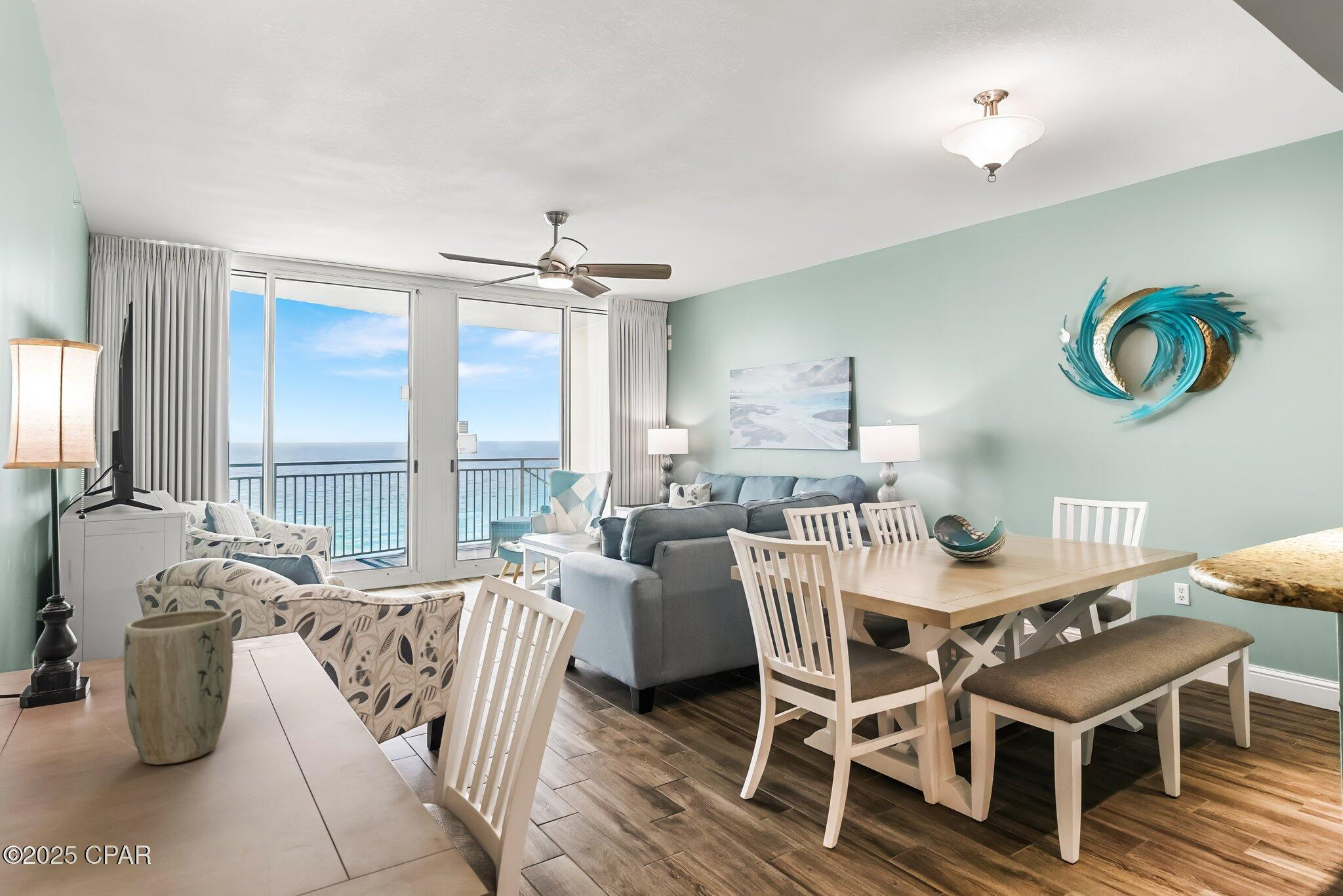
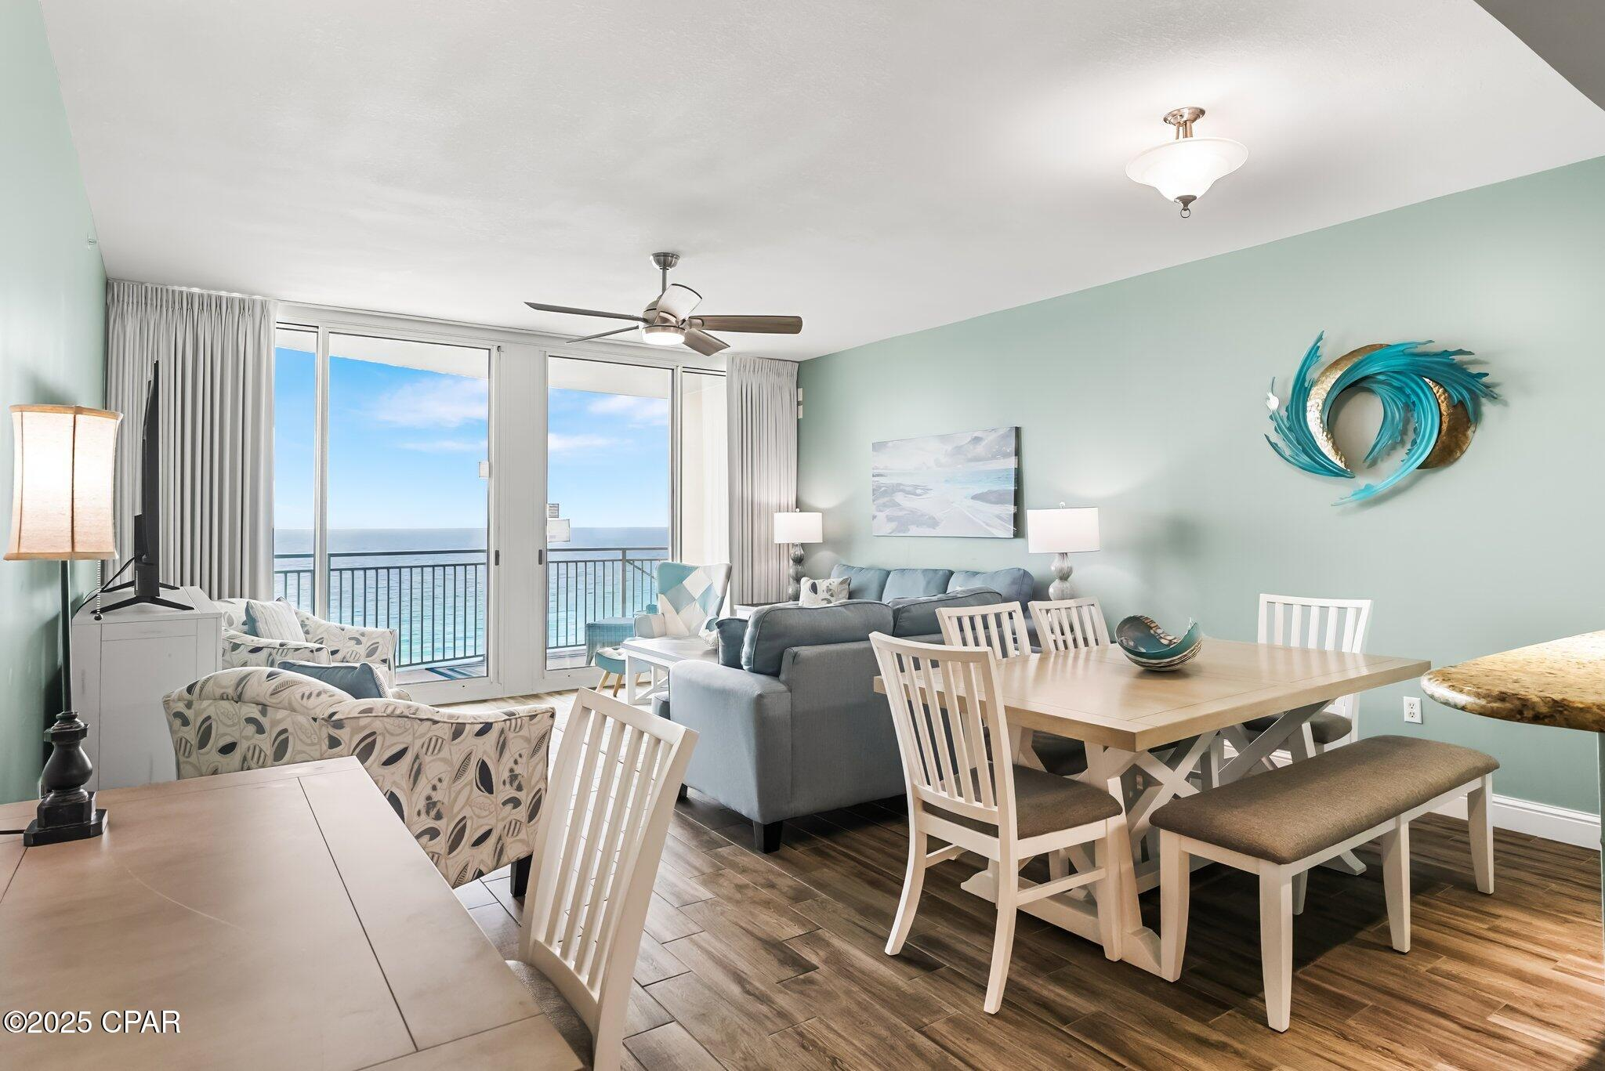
- plant pot (180, 684)
